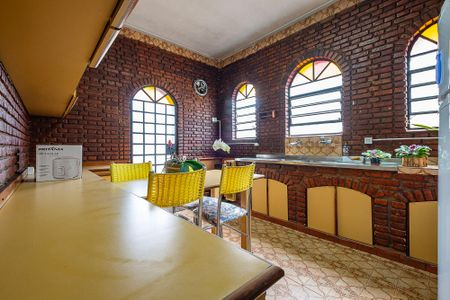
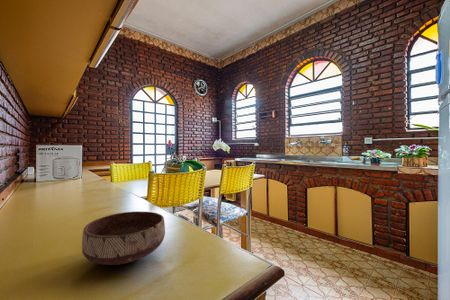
+ bowl (126, 238)
